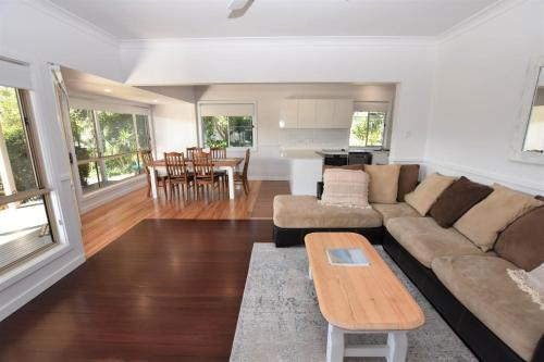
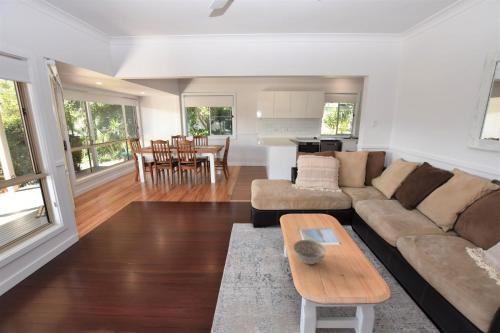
+ decorative bowl (308, 253)
